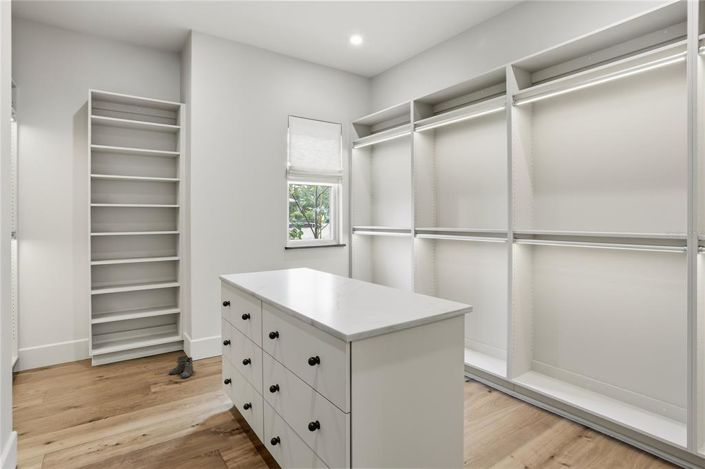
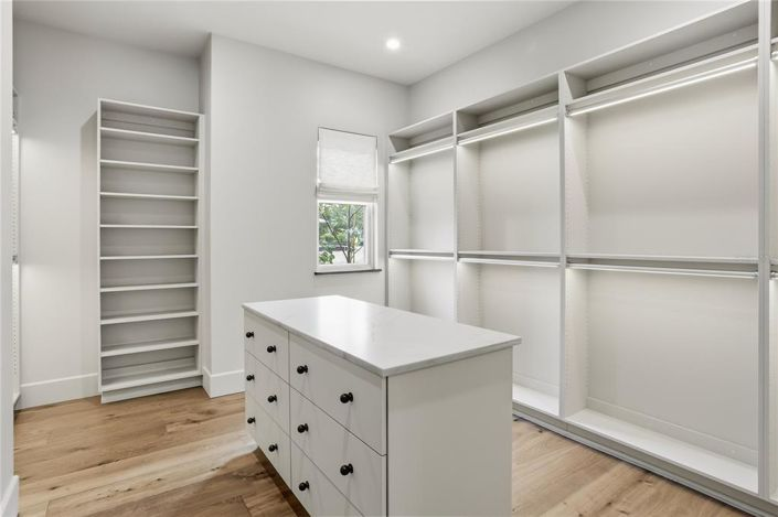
- boots (182, 365)
